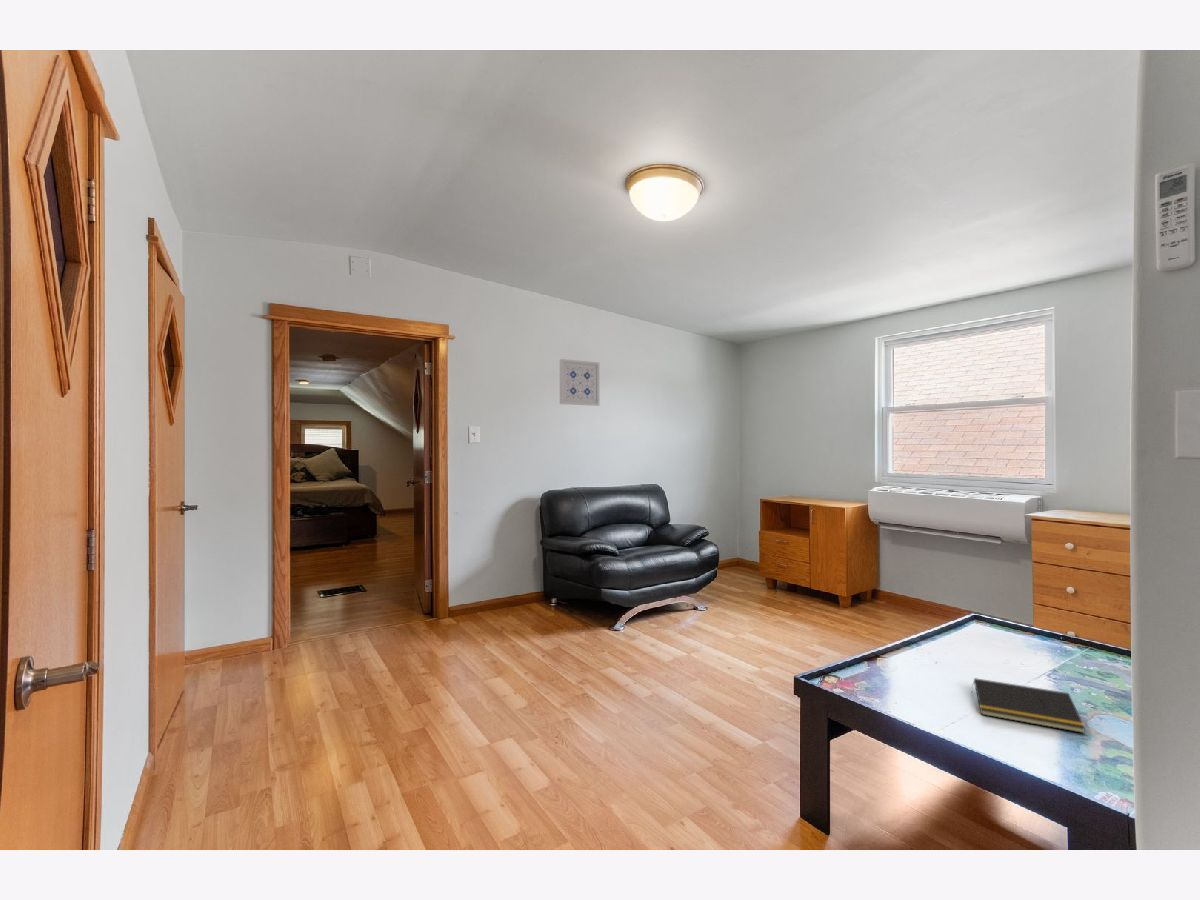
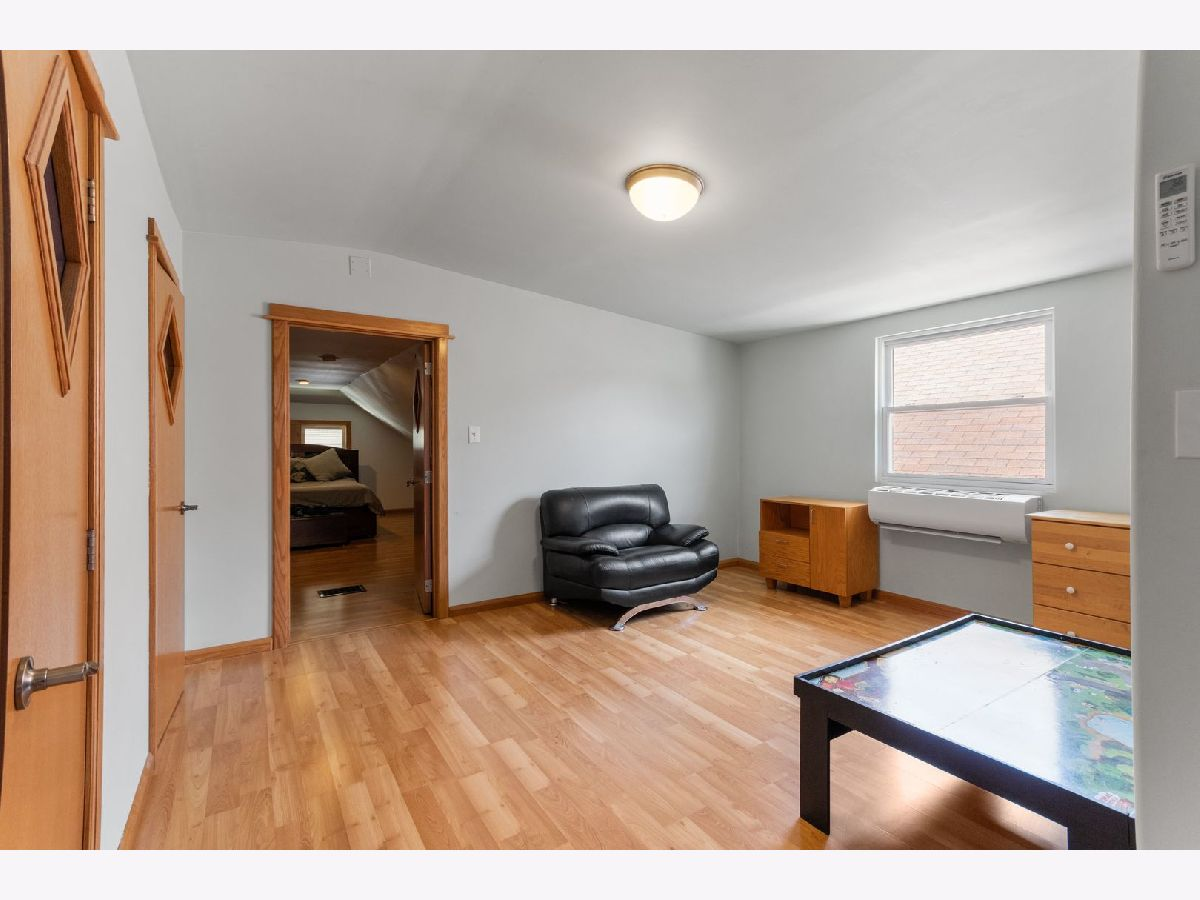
- notepad (1025, 703)
- wall art (579, 382)
